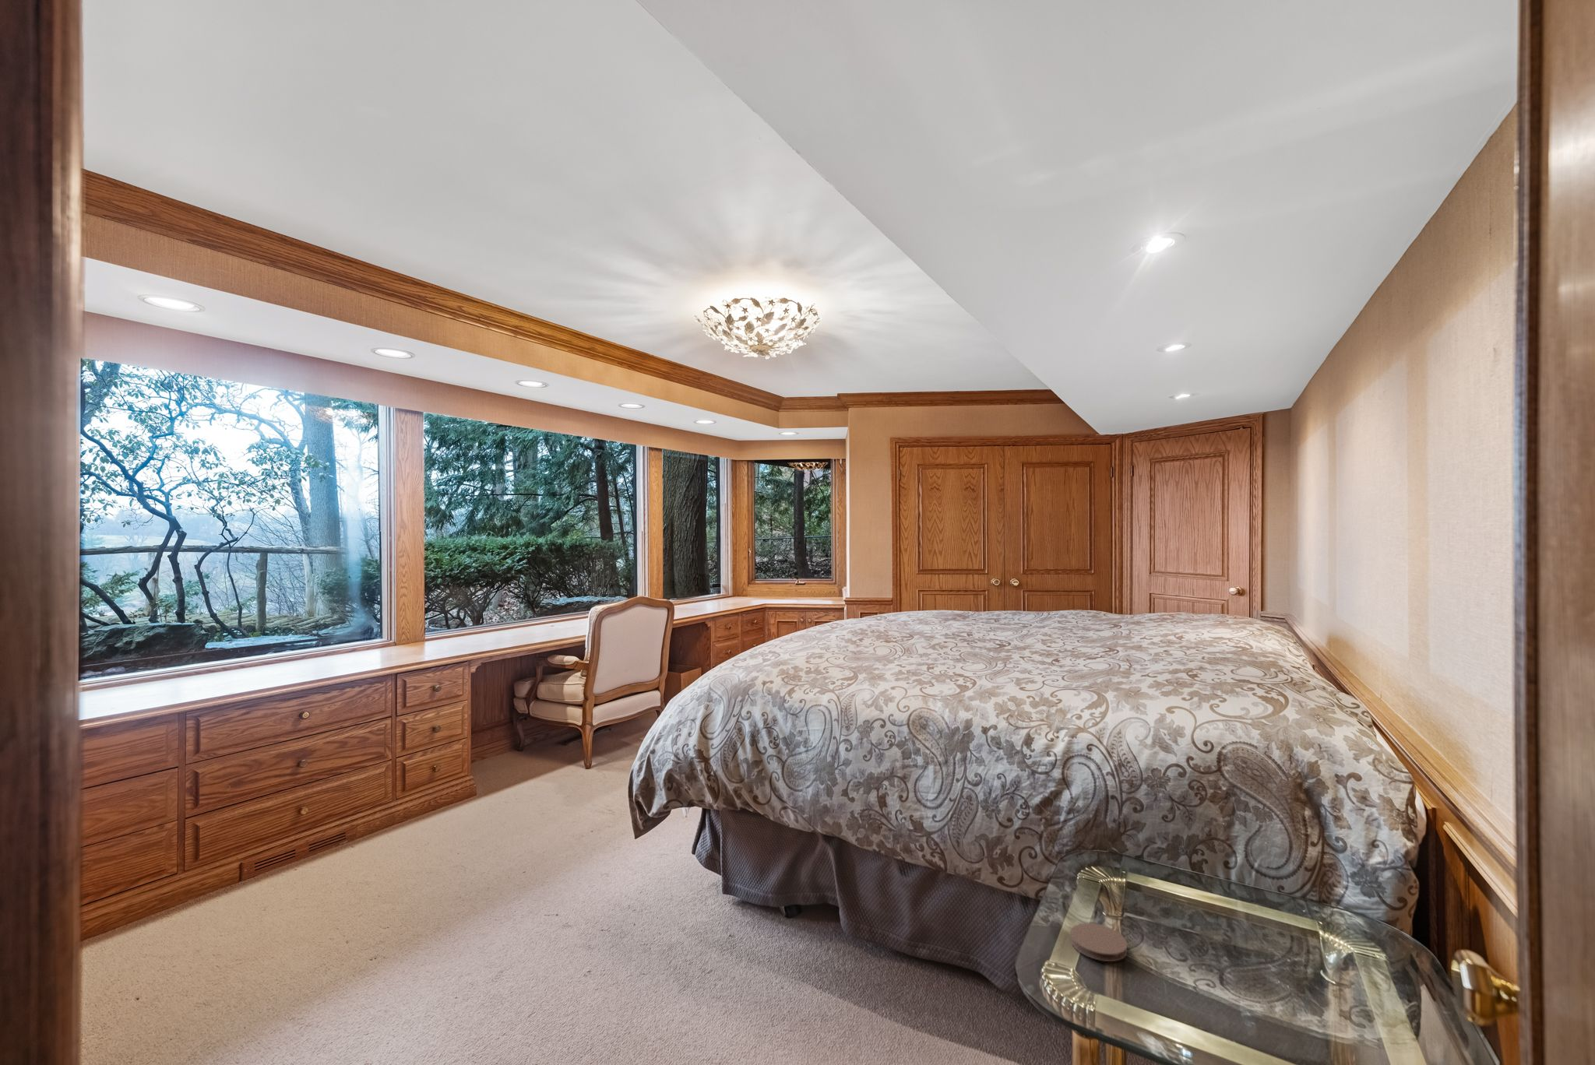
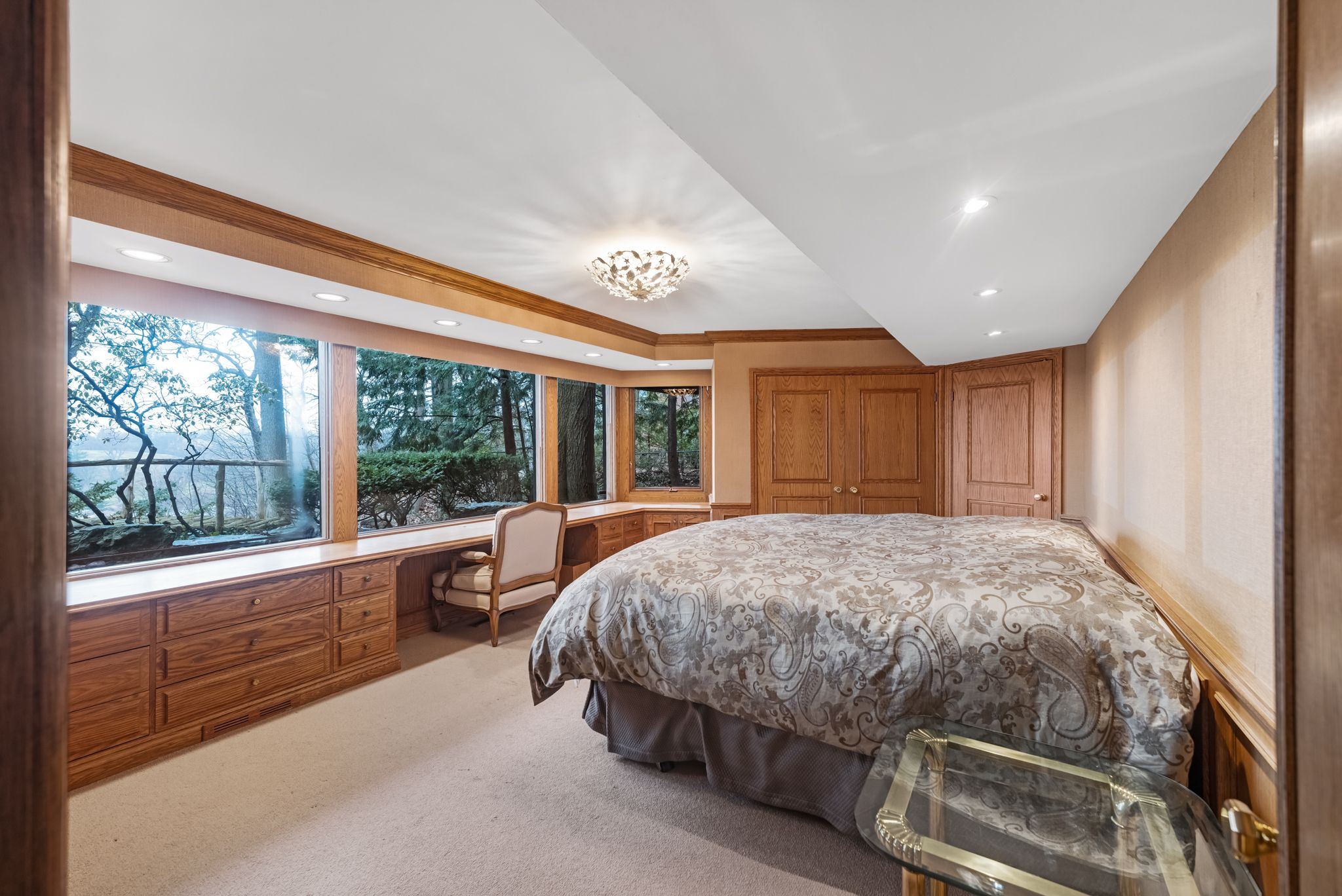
- coaster (1098, 941)
